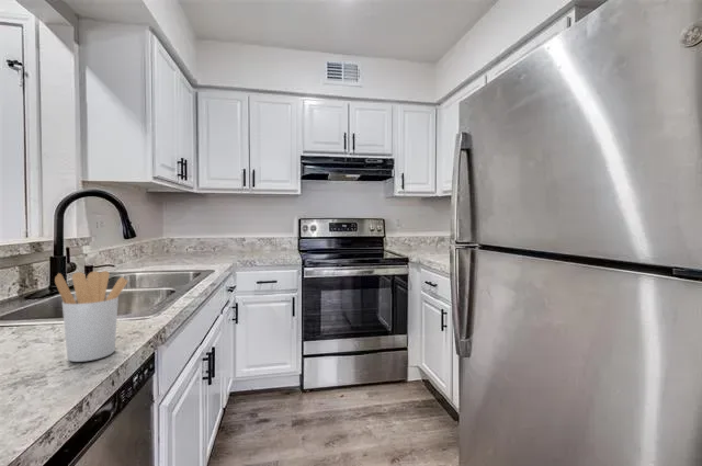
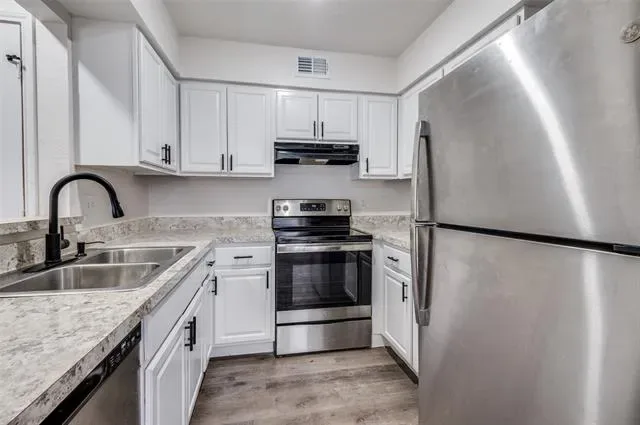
- utensil holder (91, 310)
